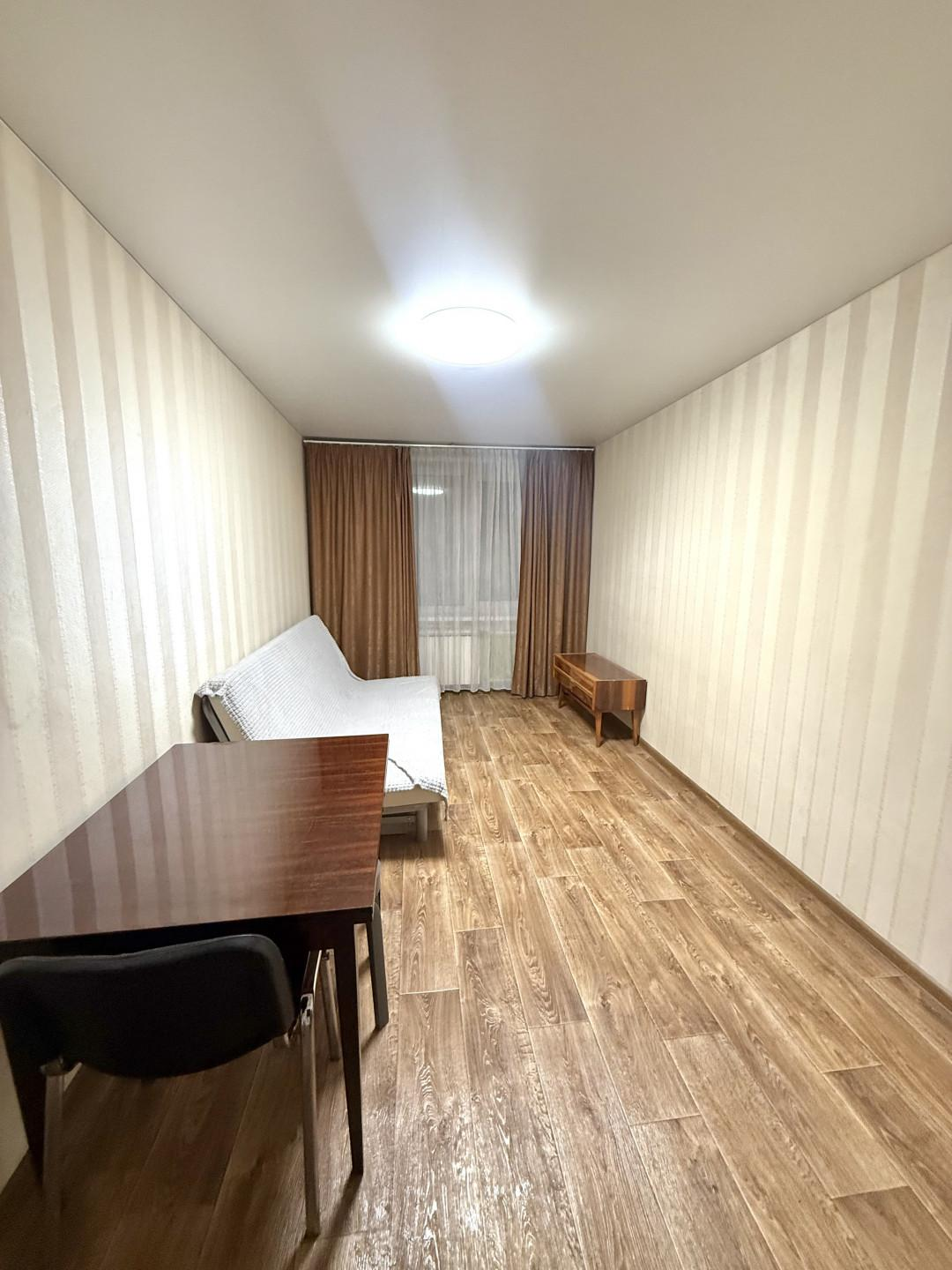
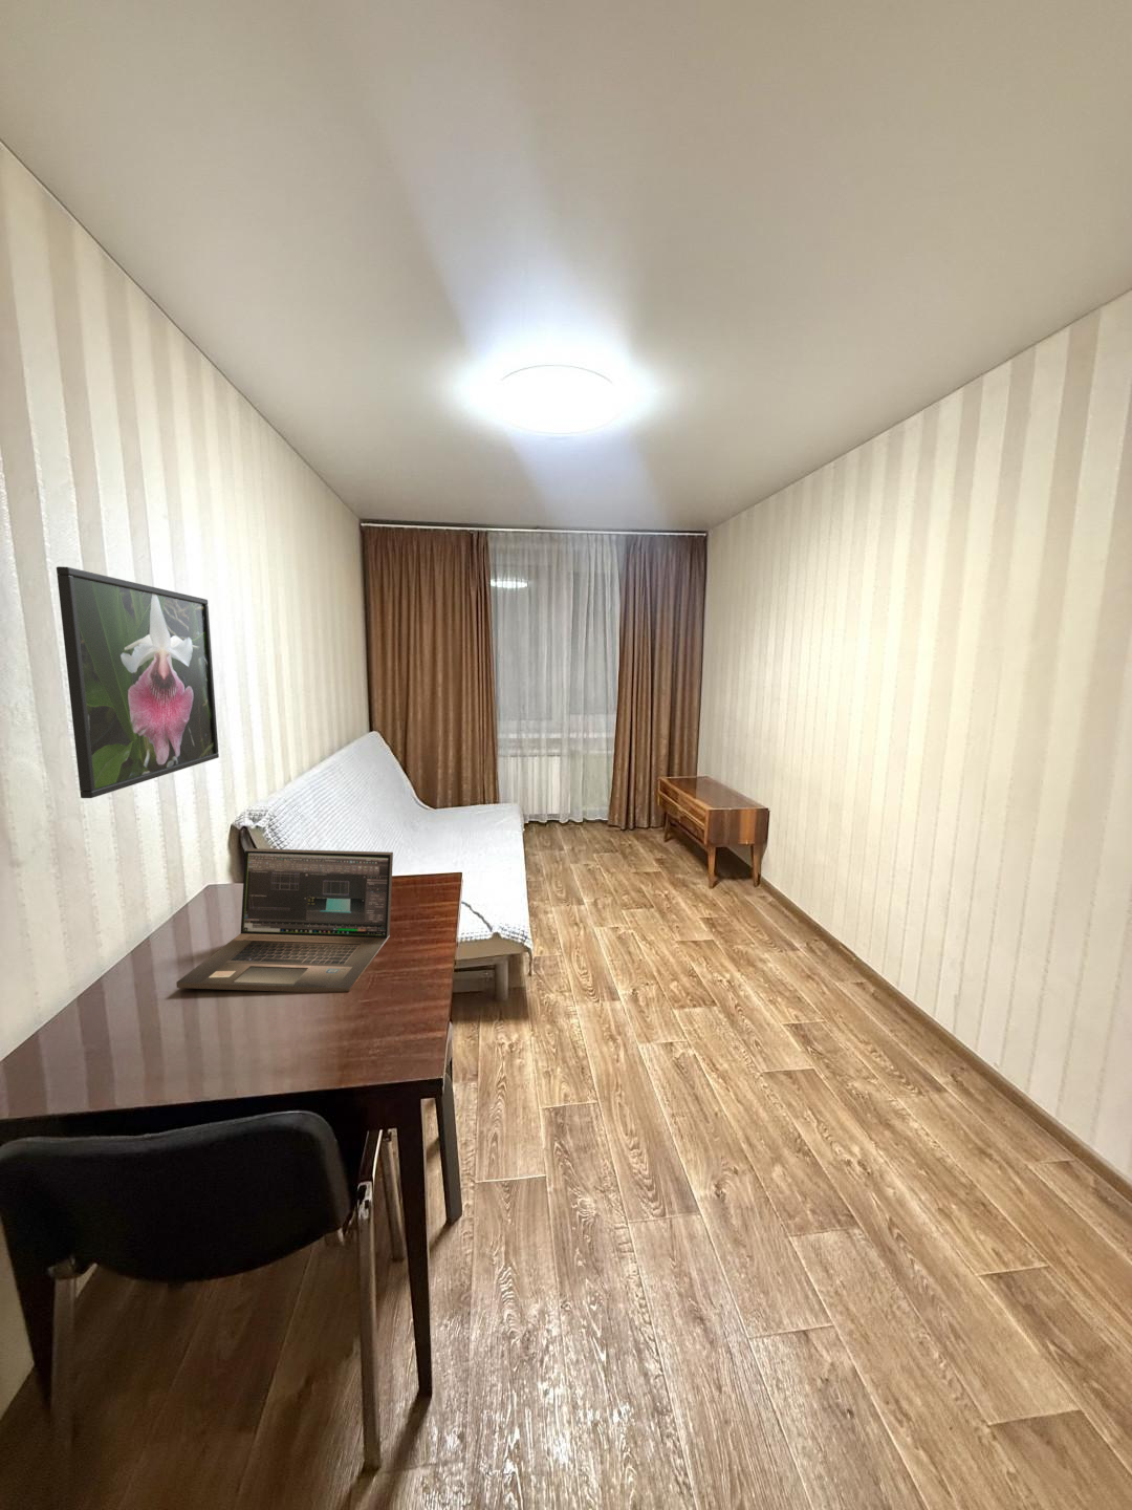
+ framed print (155, 681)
+ laptop (295, 913)
